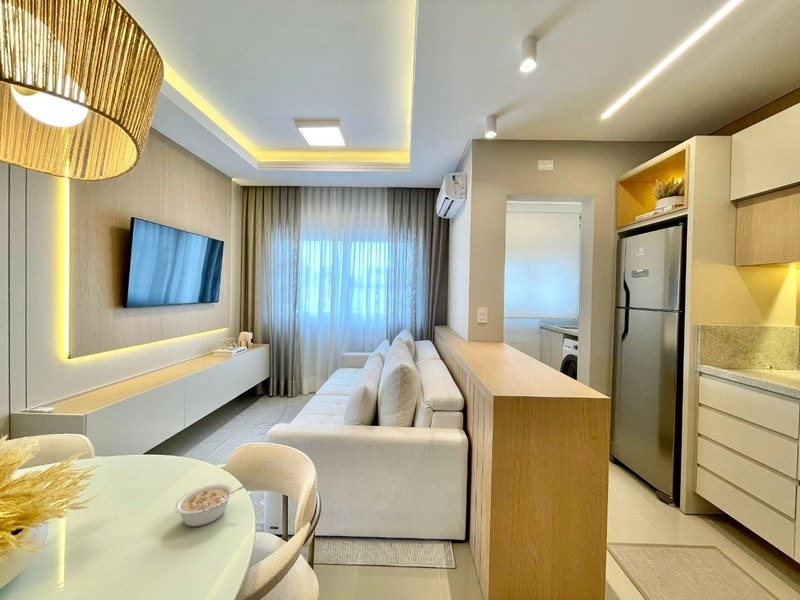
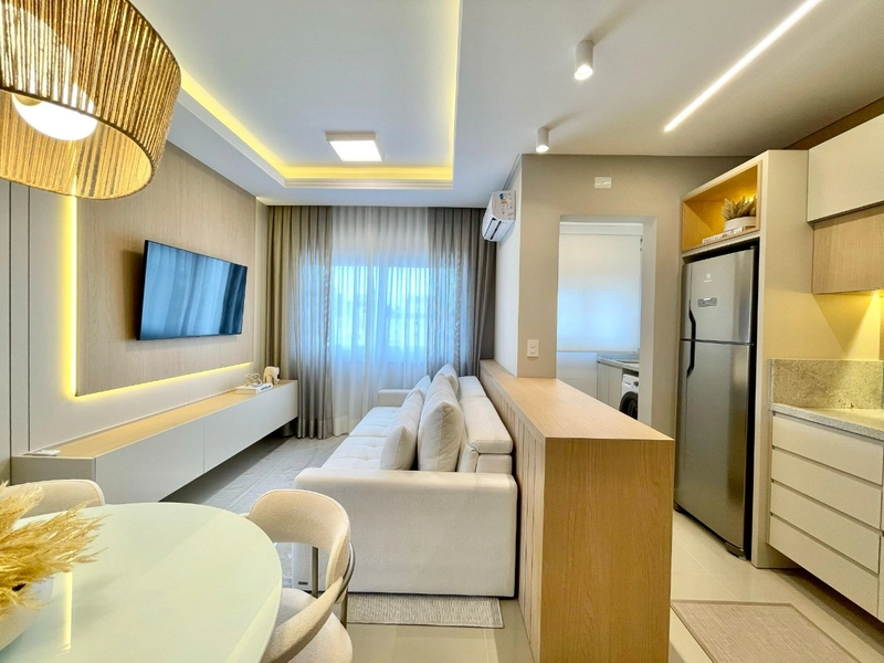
- legume (207, 503)
